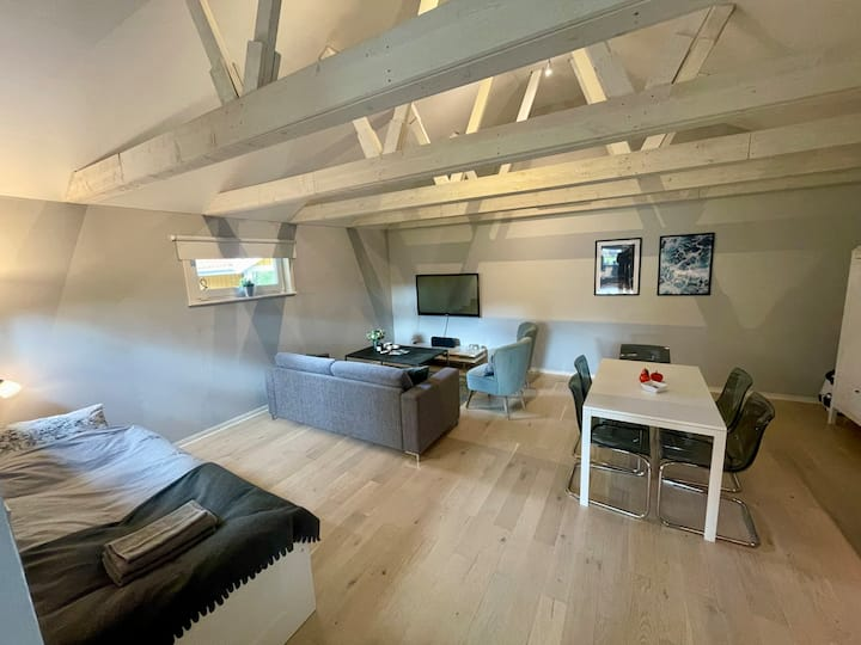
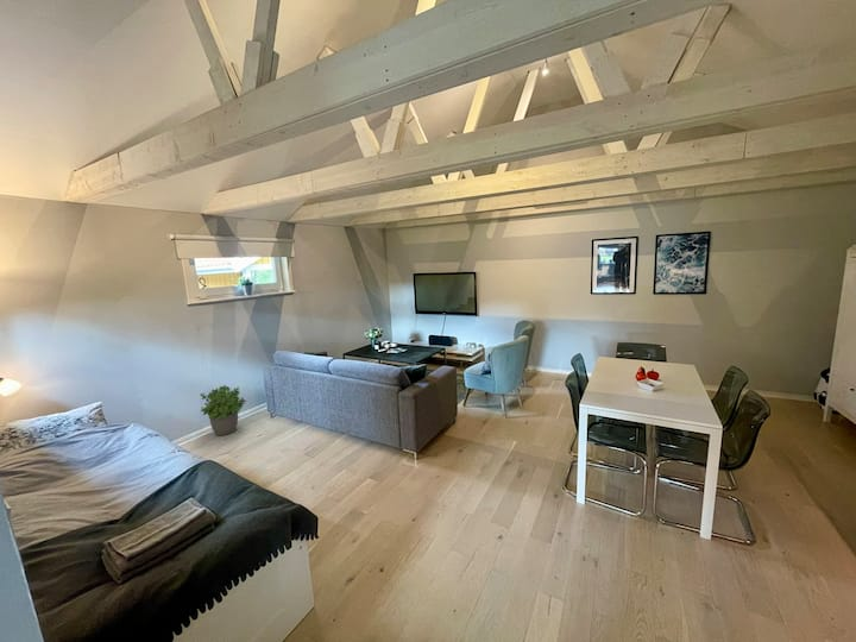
+ potted plant (224, 409)
